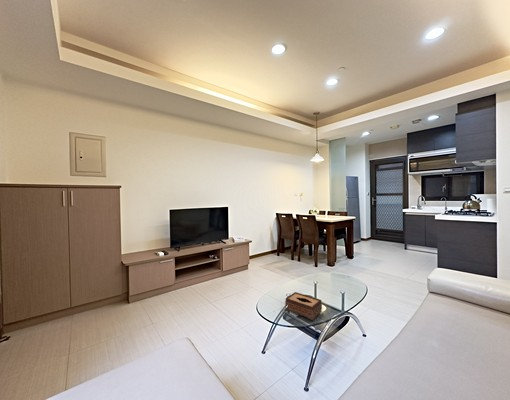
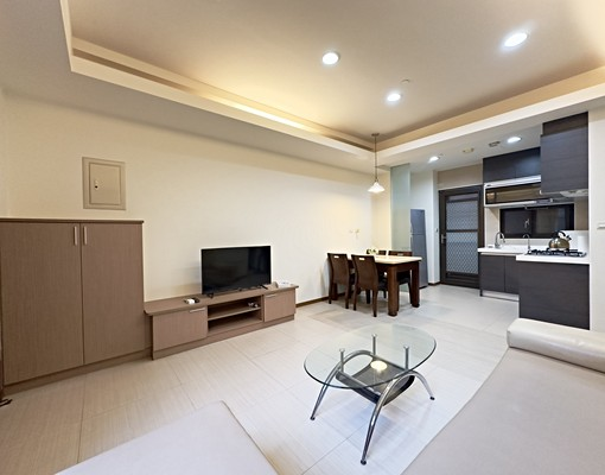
- tissue box (303, 305)
